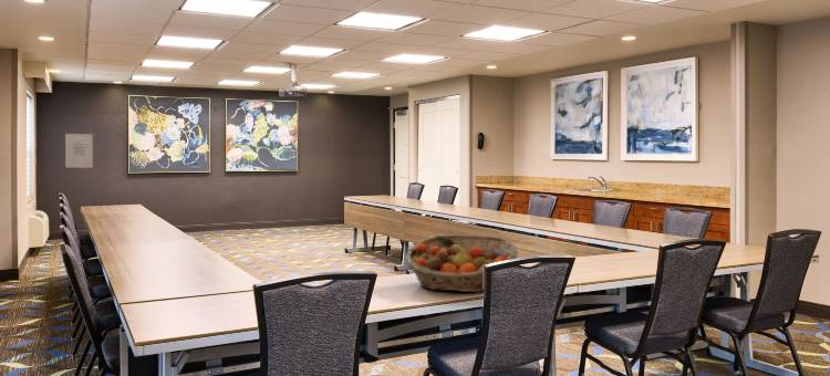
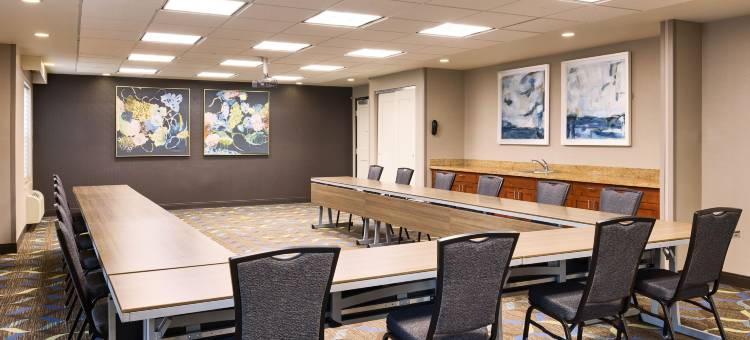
- fruit basket (460, 262)
- wall art (79, 150)
